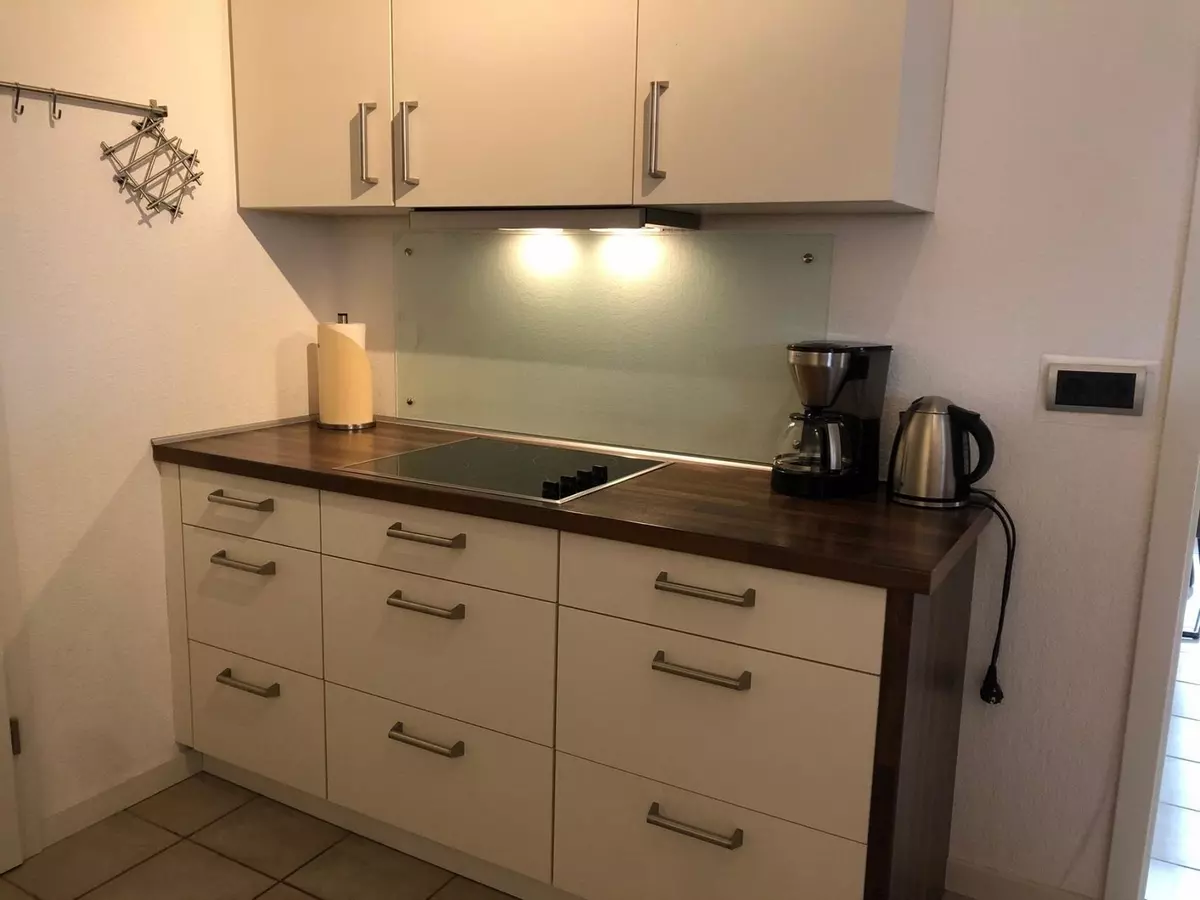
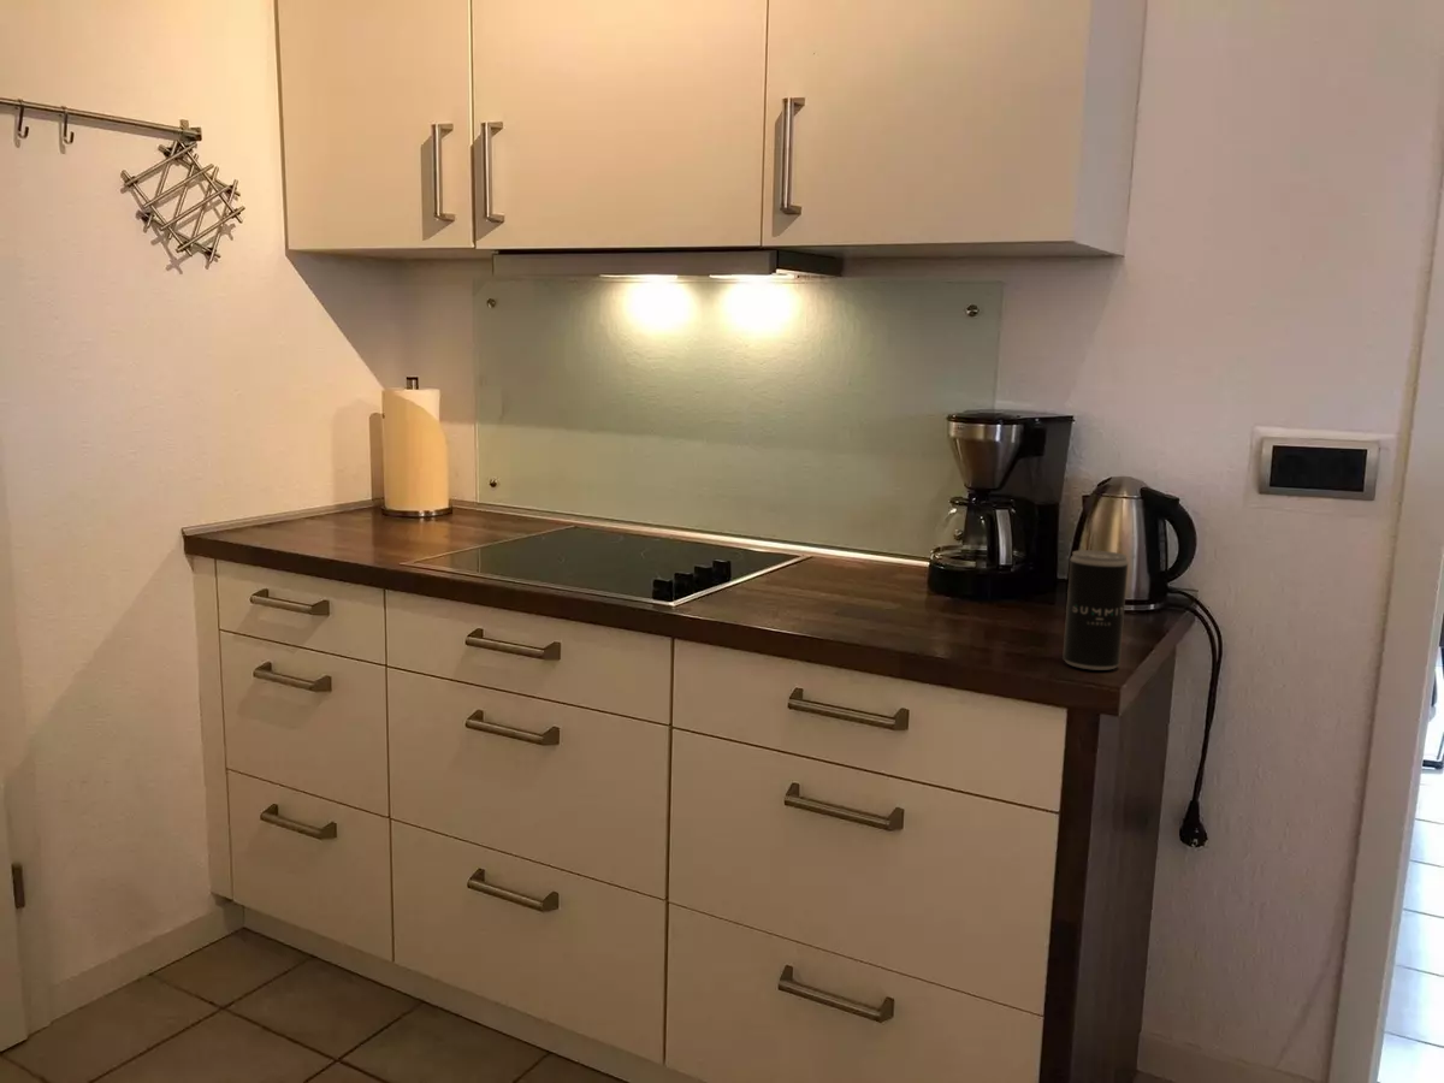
+ beverage can (1095, 609)
